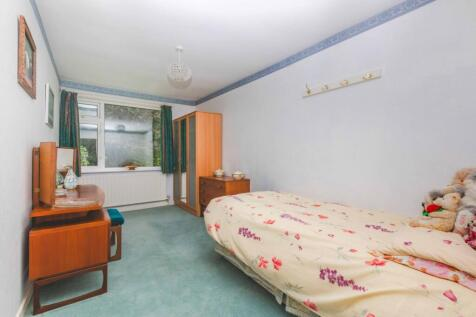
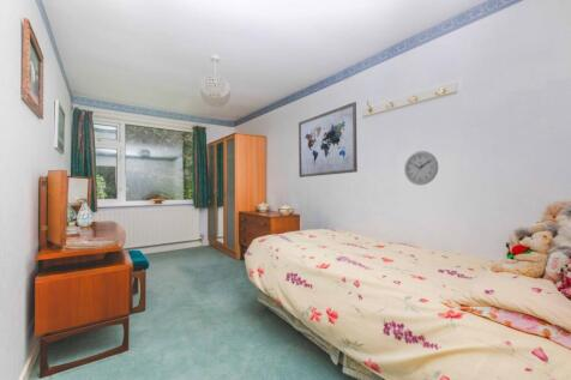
+ wall art (324, 144)
+ wall clock (420, 168)
